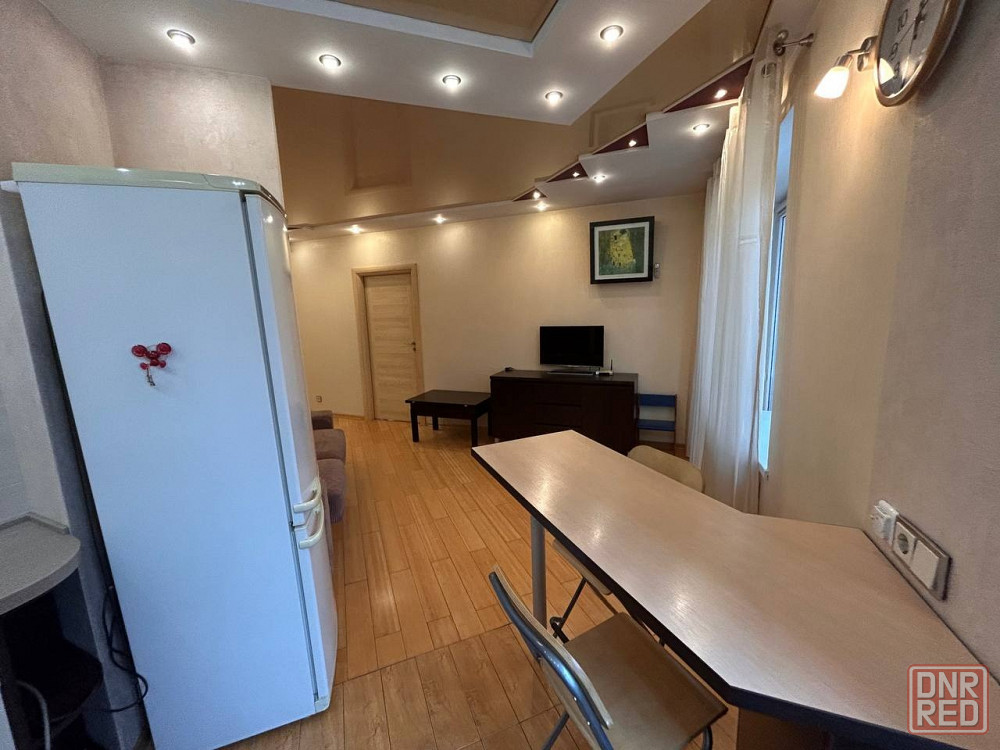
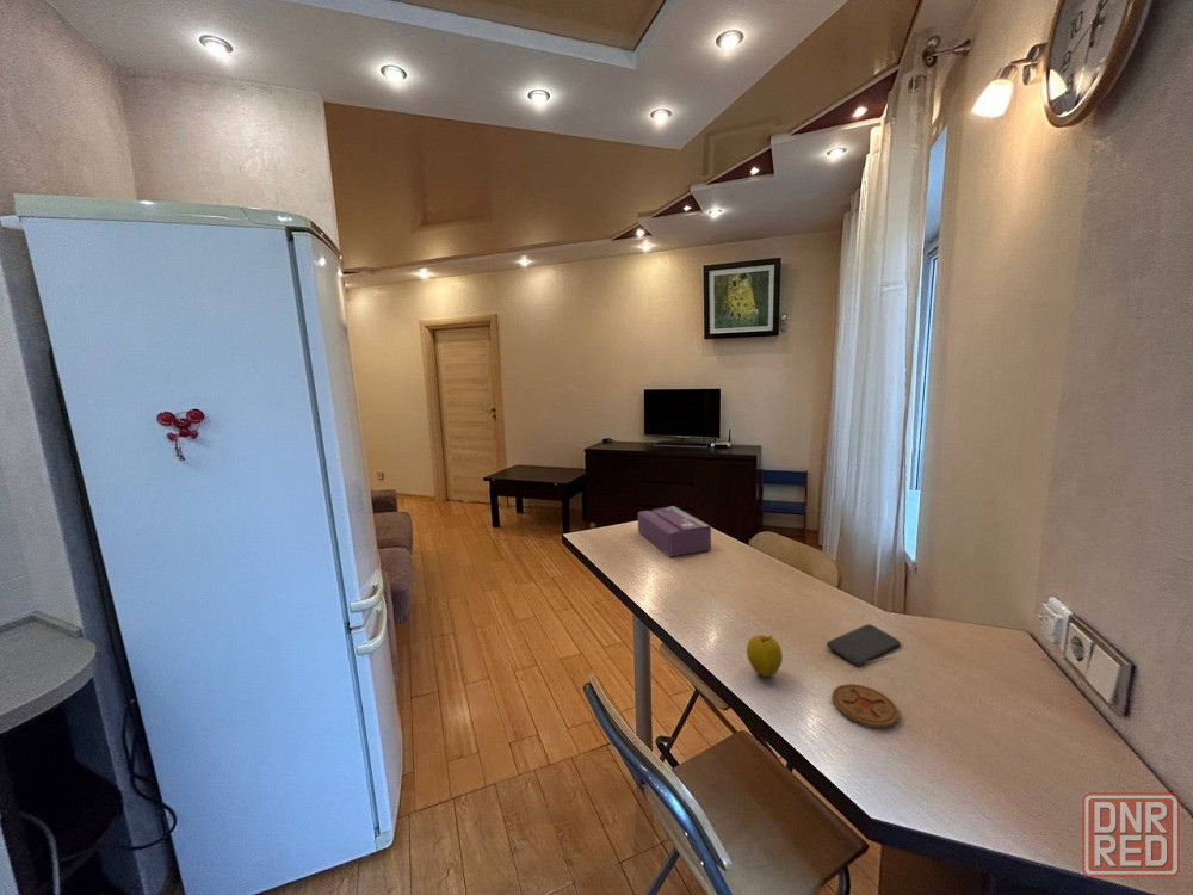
+ coaster (864, 704)
+ apple (764, 653)
+ smartphone (863, 643)
+ tissue box (672, 529)
